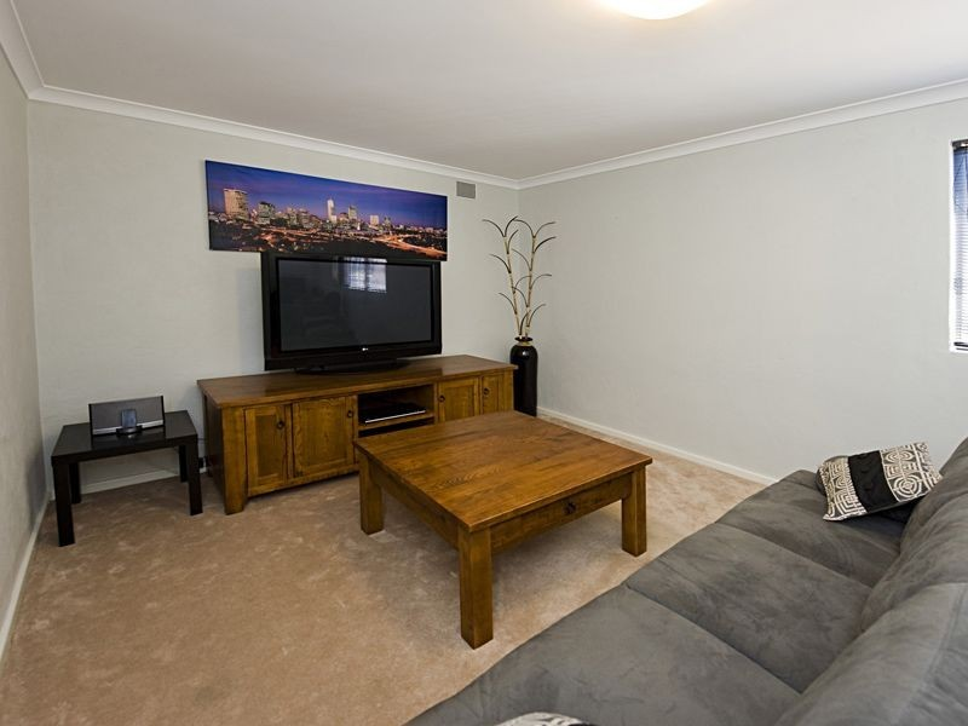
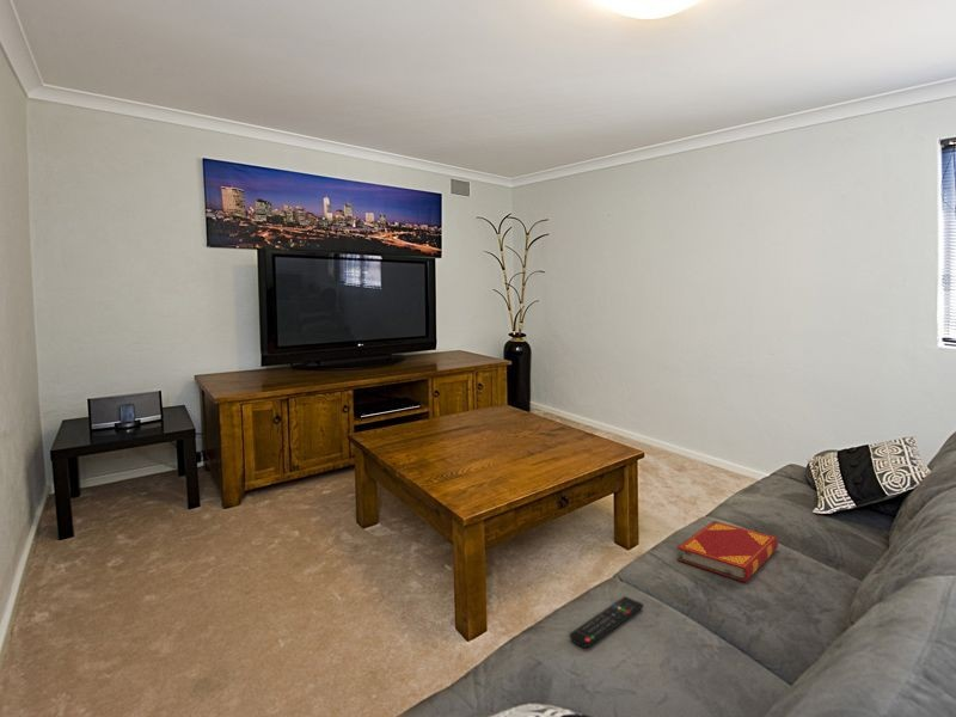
+ remote control (607, 620)
+ hardback book (728, 547)
